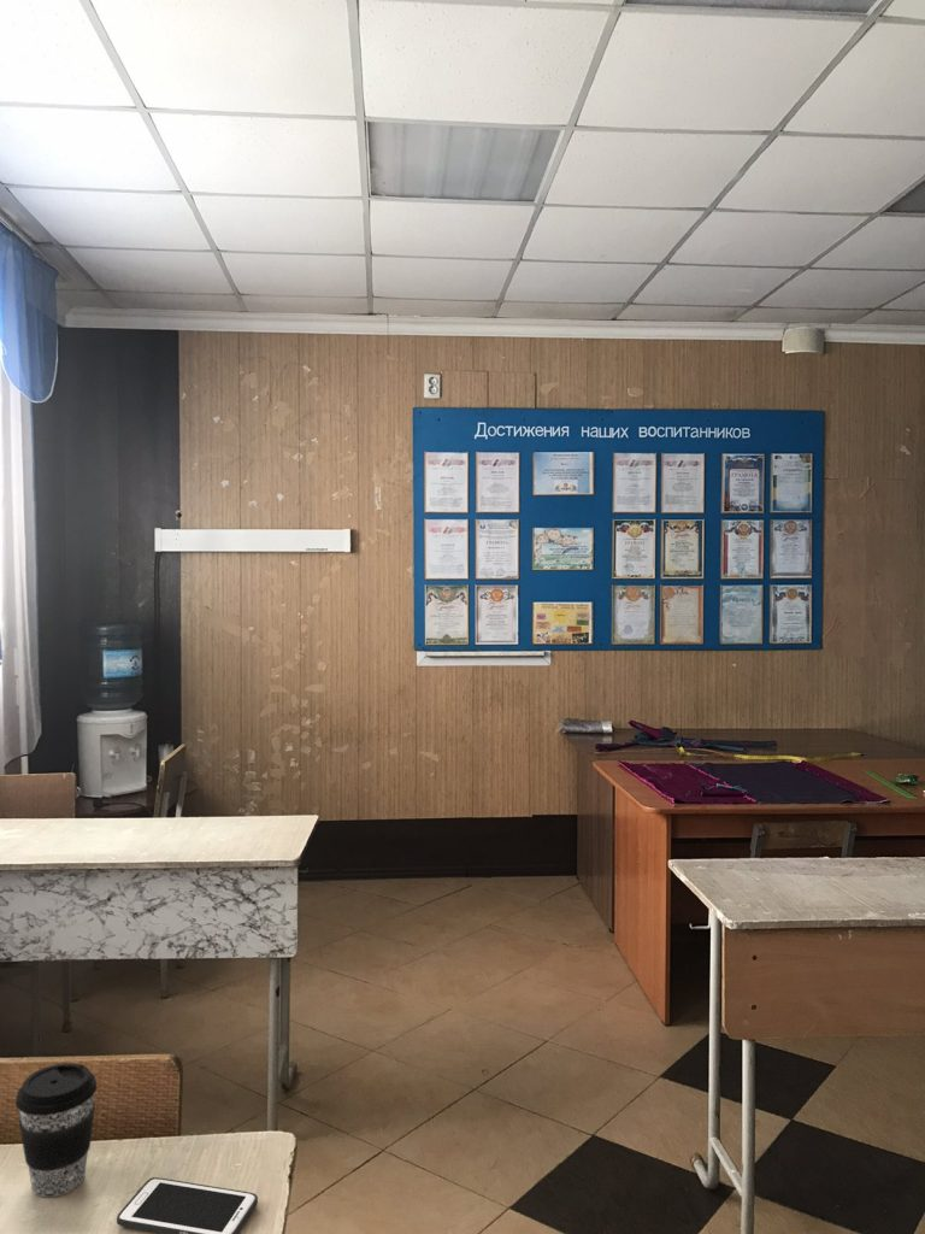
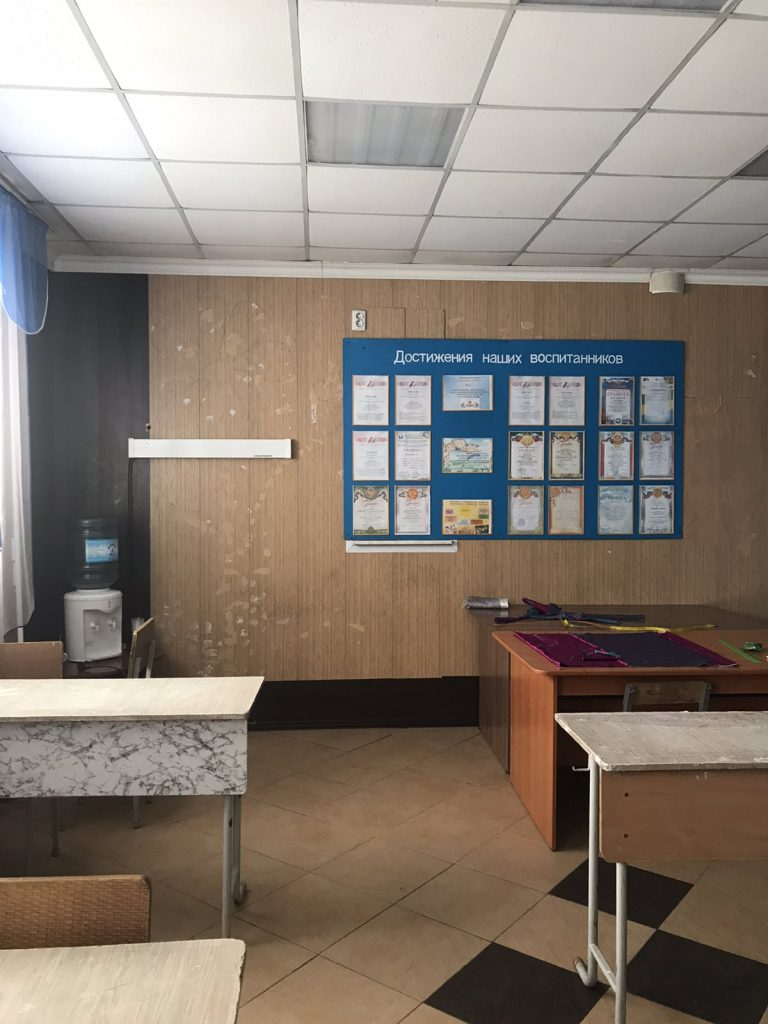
- coffee cup (57, 1130)
- cell phone (188, 1210)
